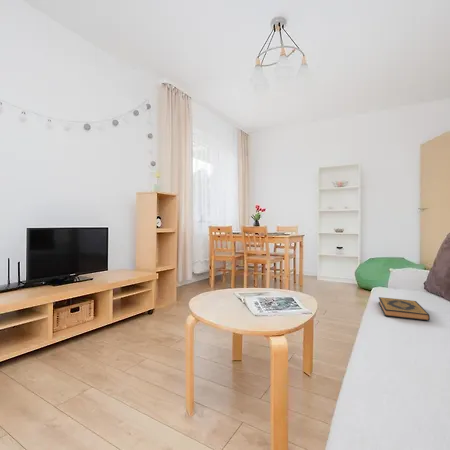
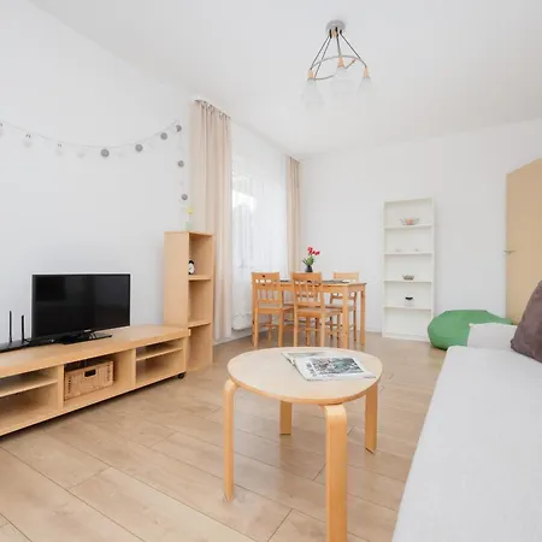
- hardback book (401, 307)
